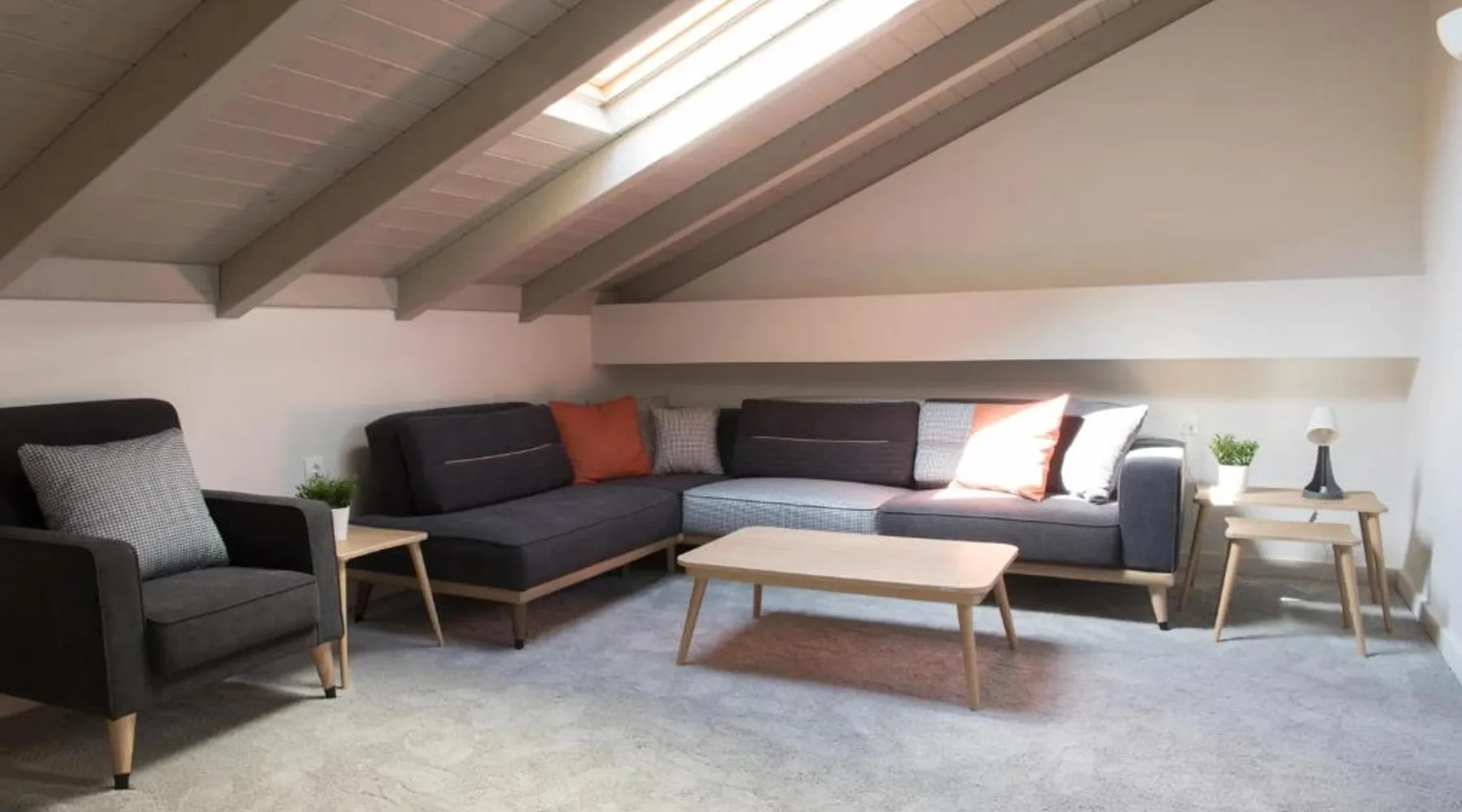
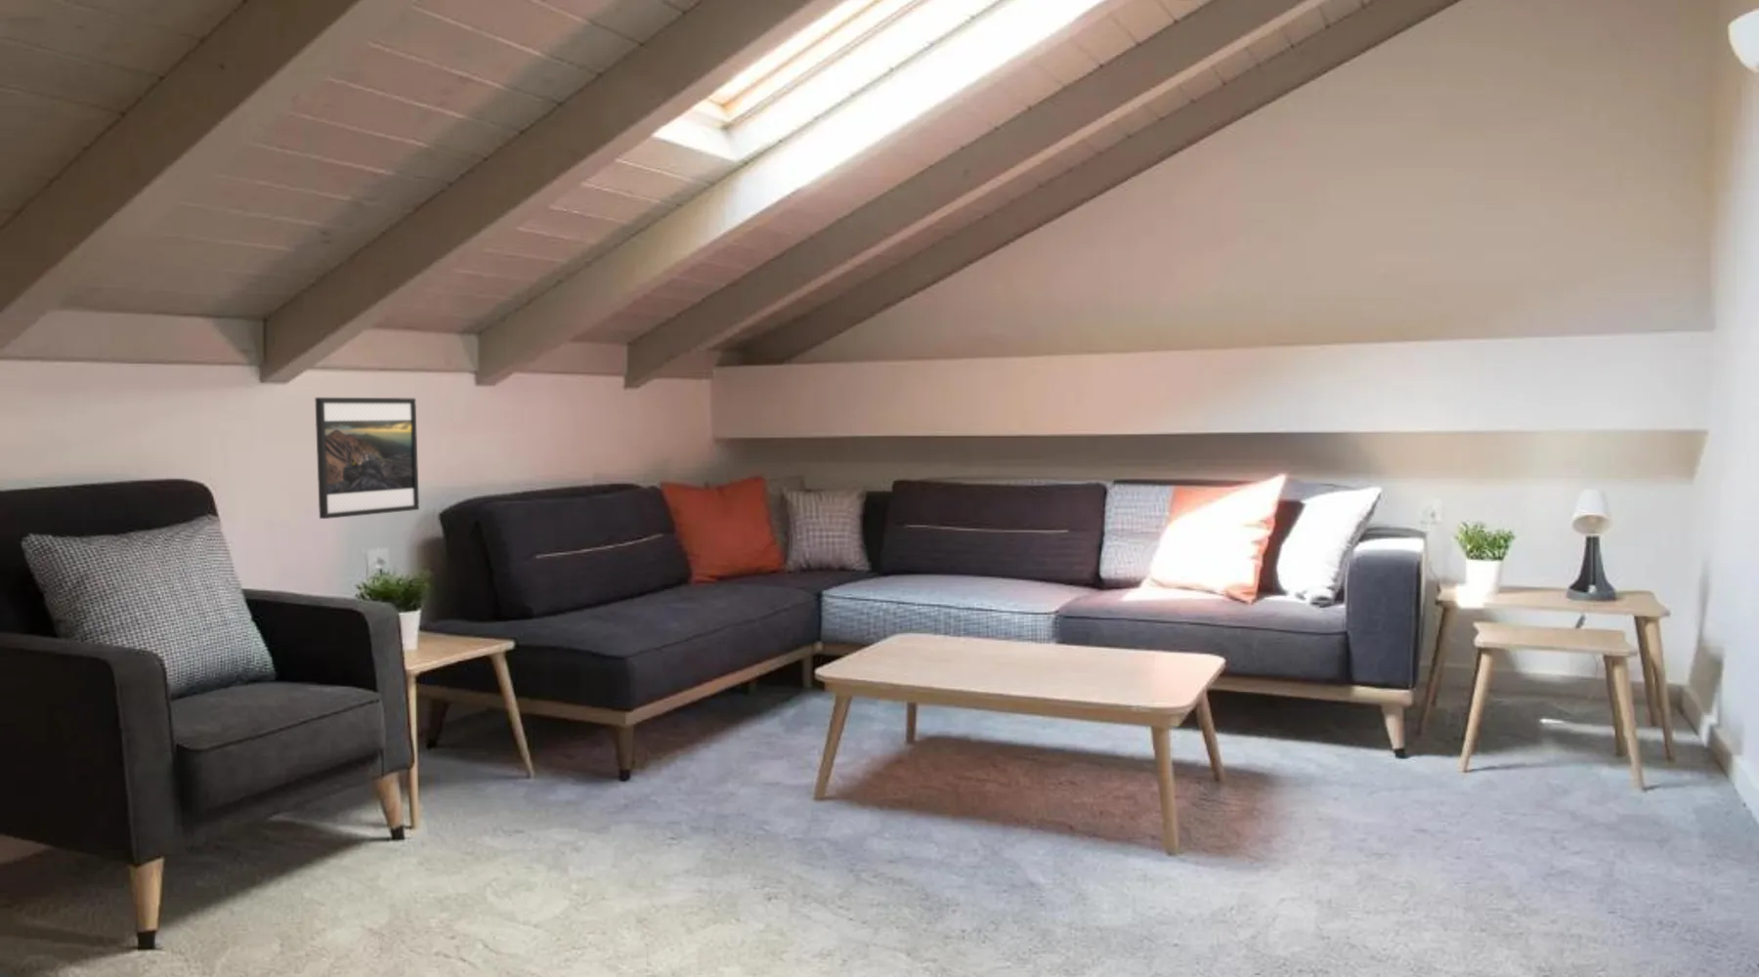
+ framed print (369, 455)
